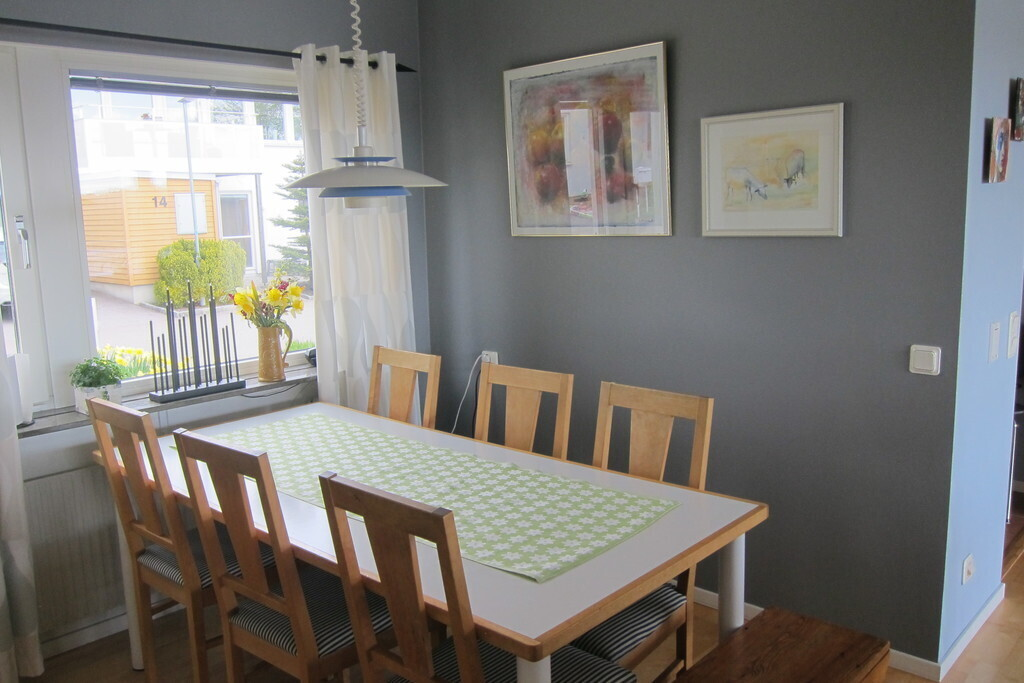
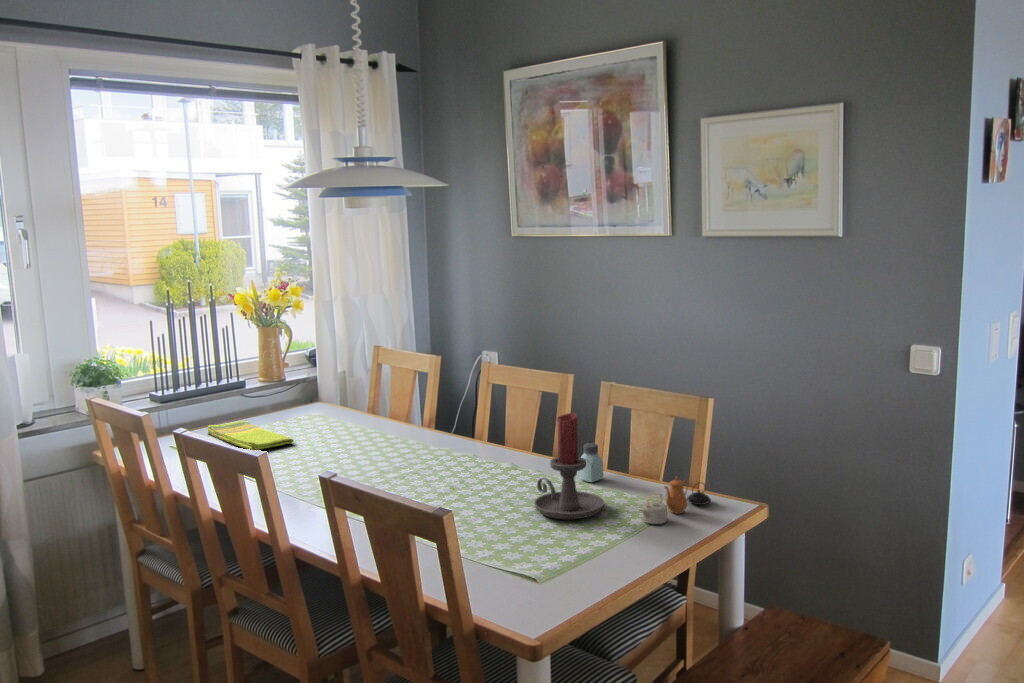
+ dish towel (249, 433)
+ saltshaker (591, 462)
+ candle holder (562, 460)
+ teapot (675, 494)
